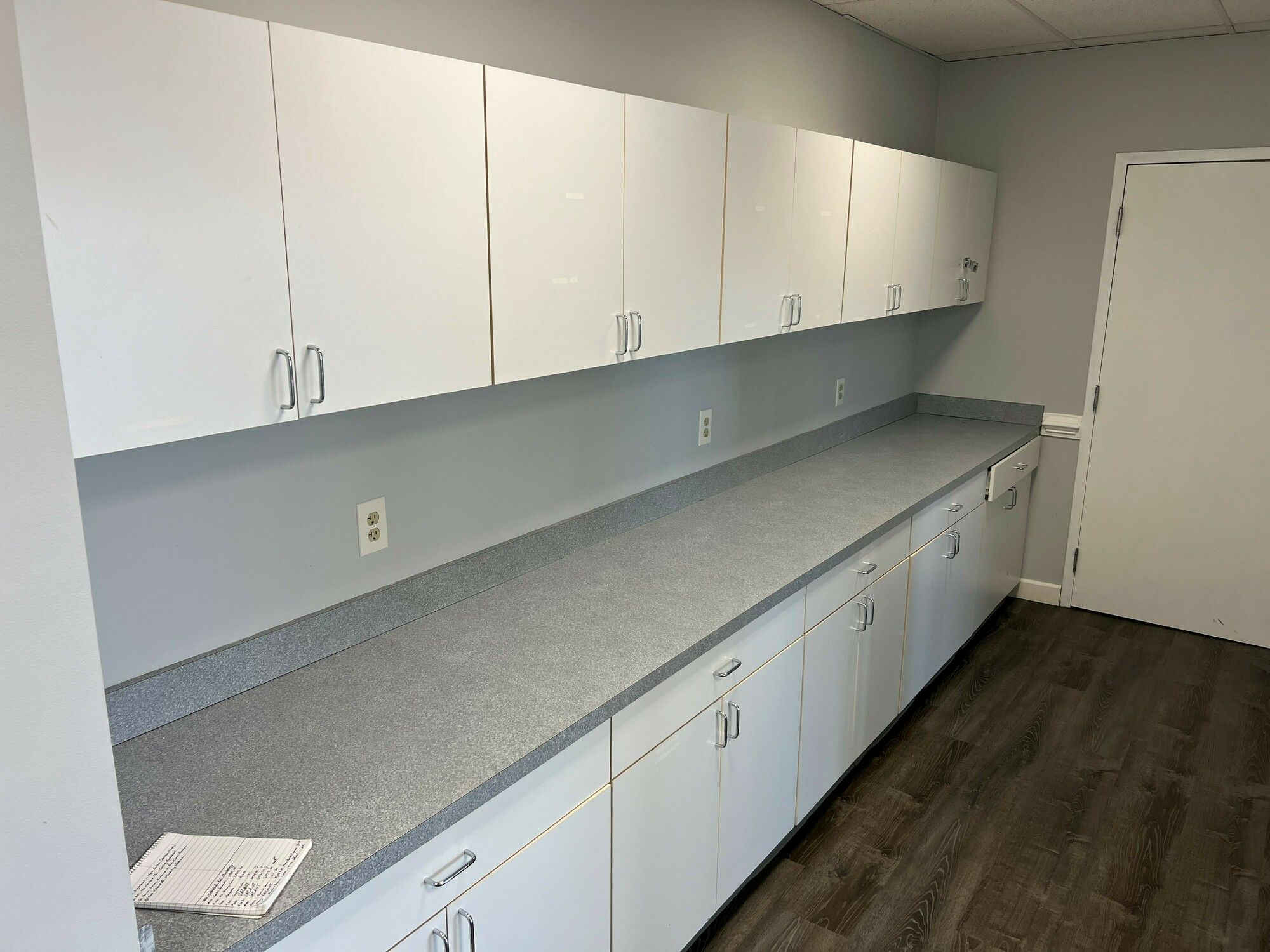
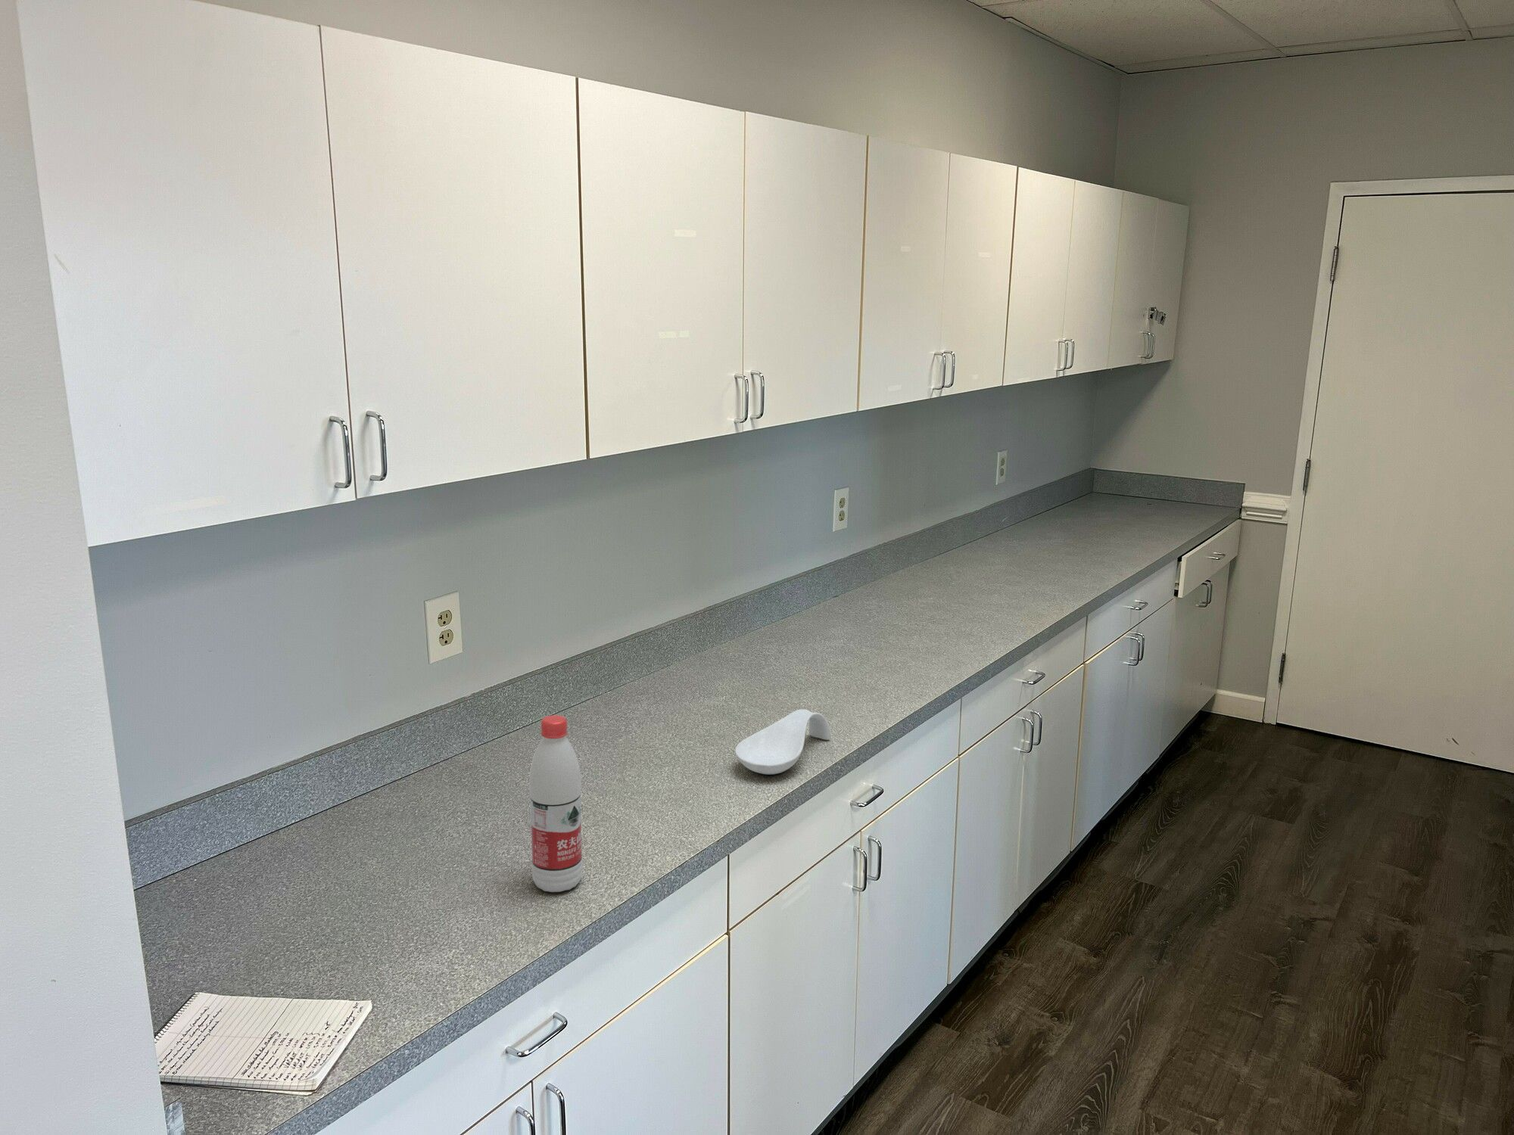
+ spoon rest (787, 739)
+ water bottle (556, 802)
